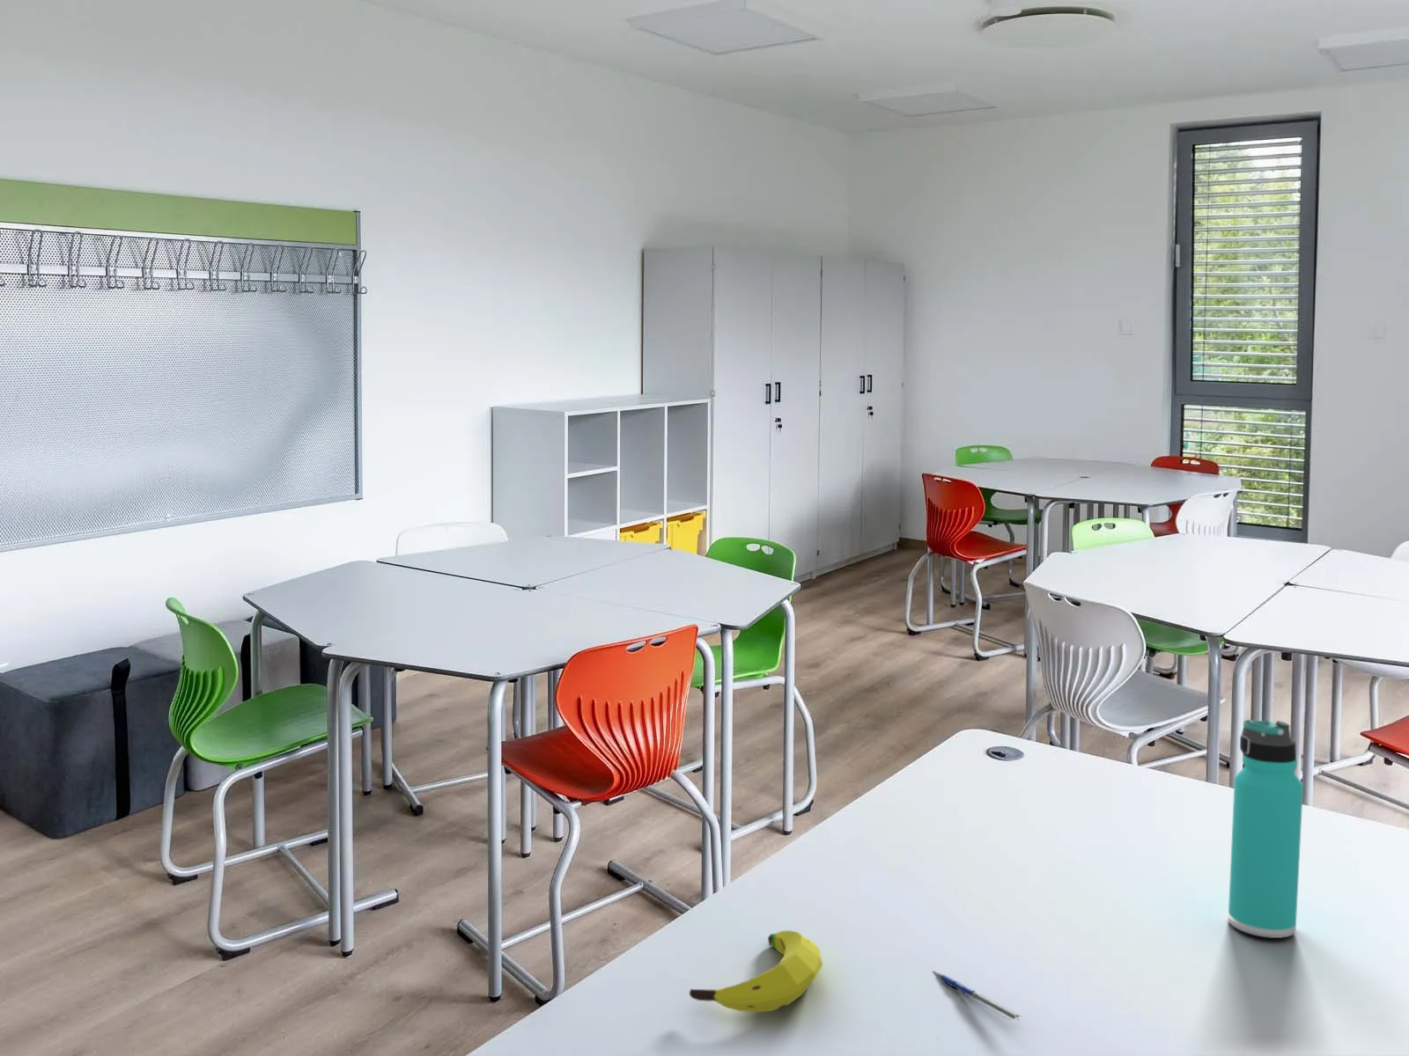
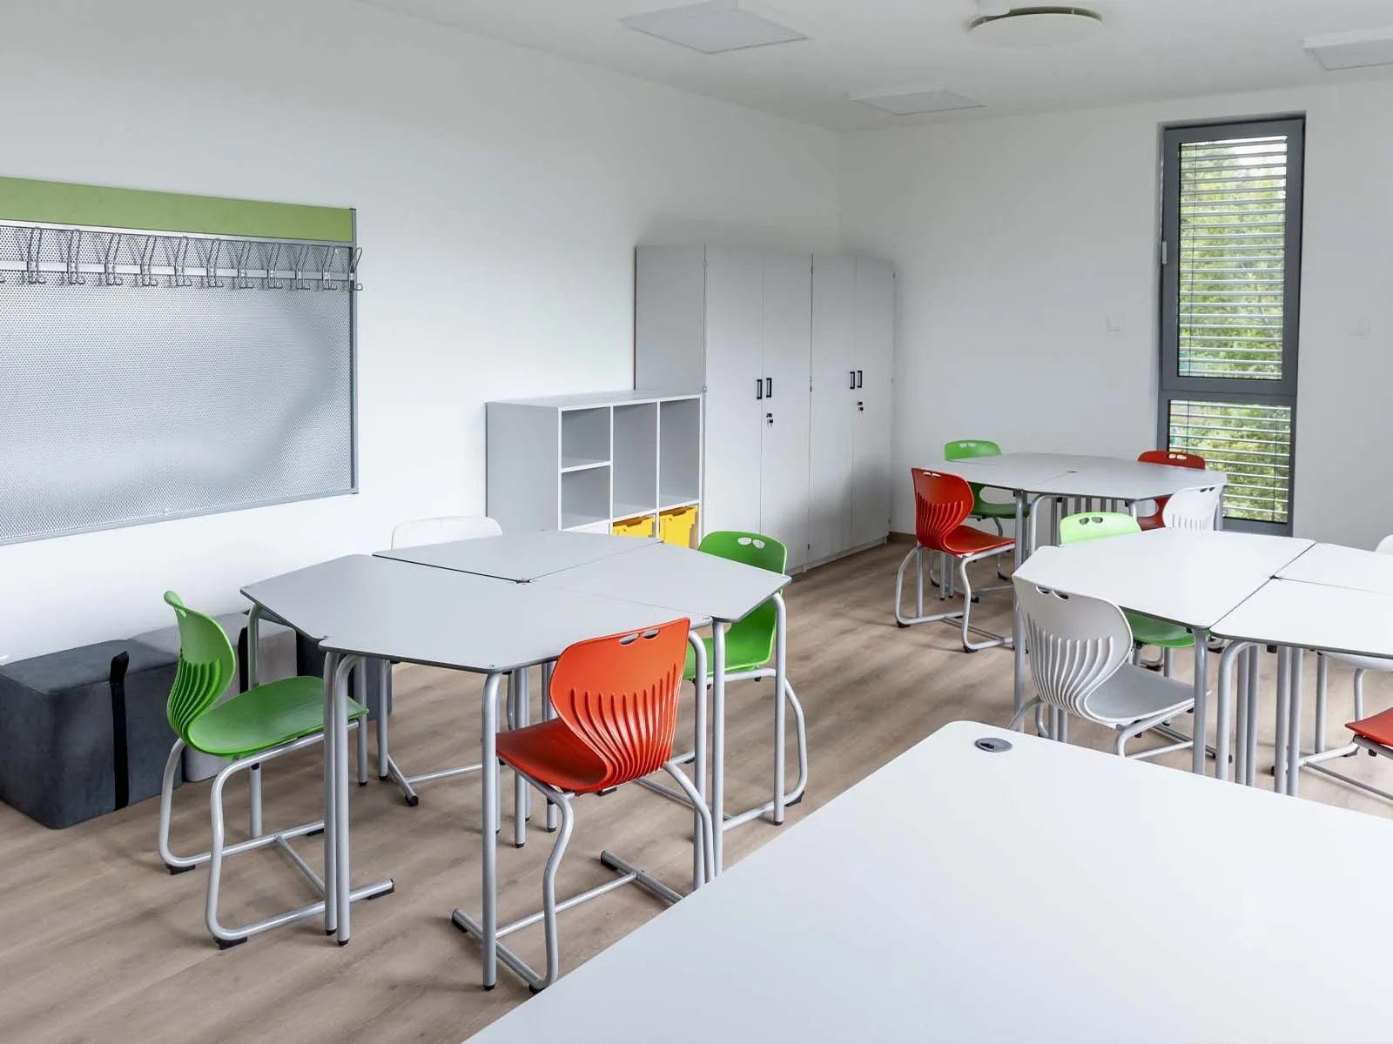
- pen (974, 994)
- thermos bottle (1266, 824)
- banana (762, 973)
